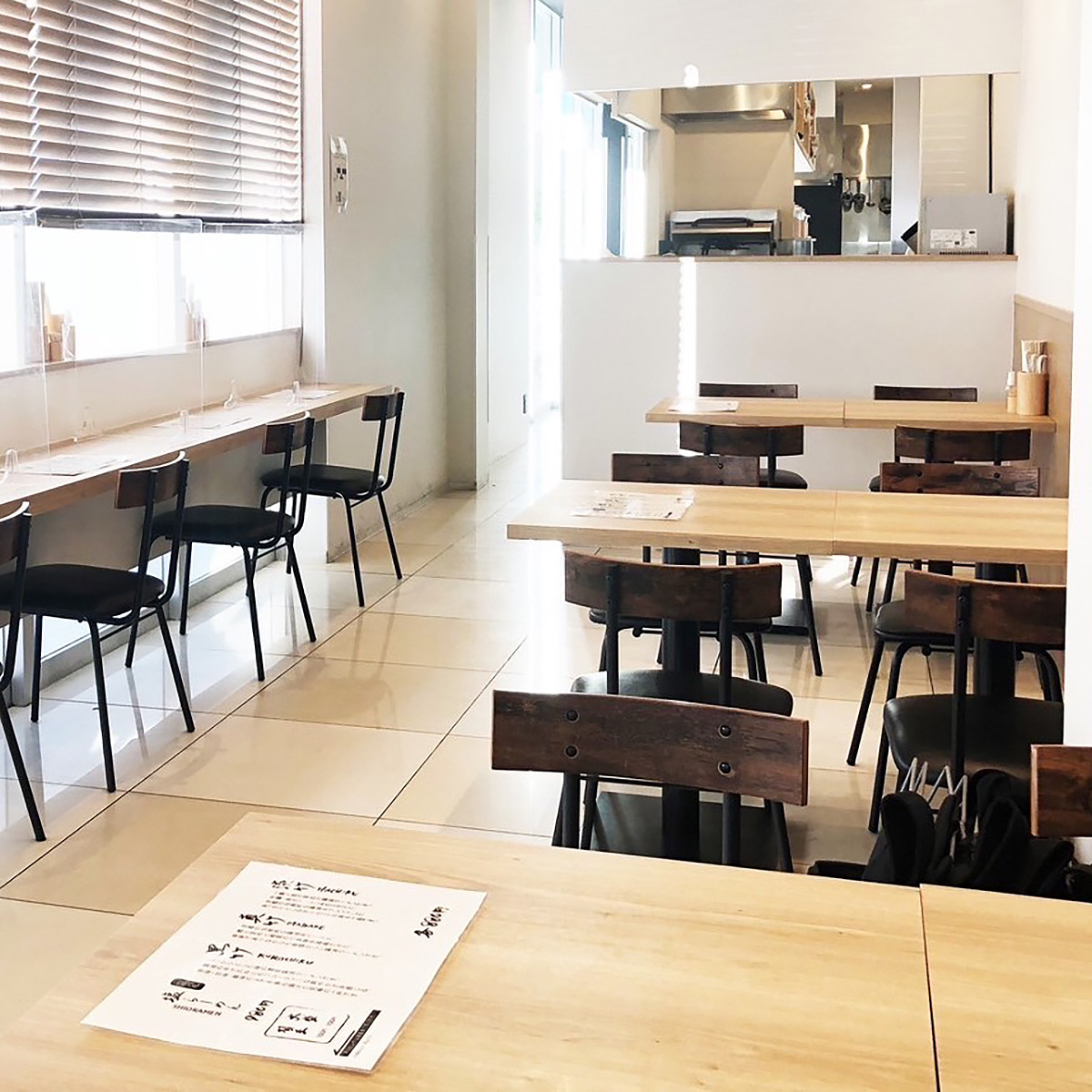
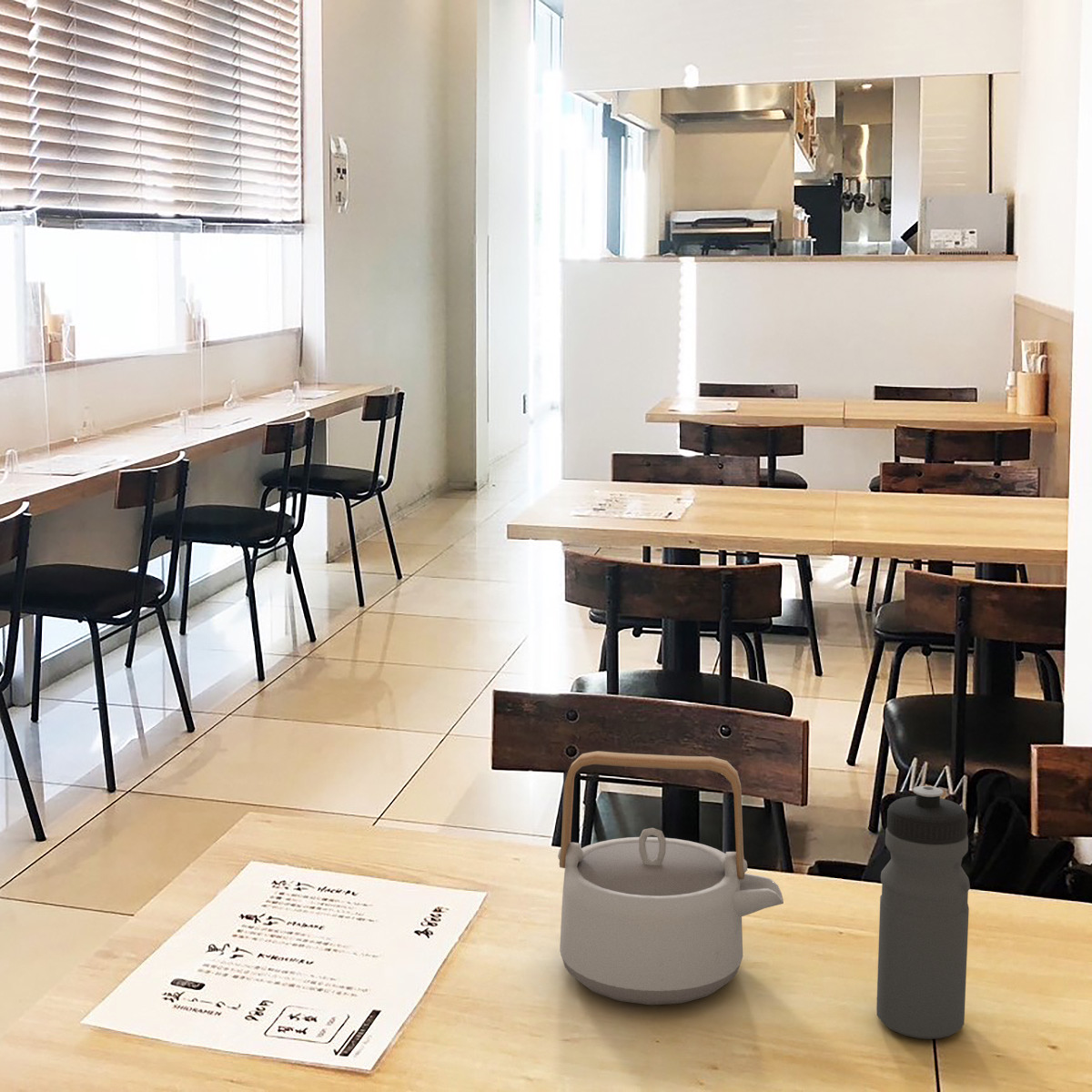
+ teapot (669, 865)
+ water bottle (924, 905)
